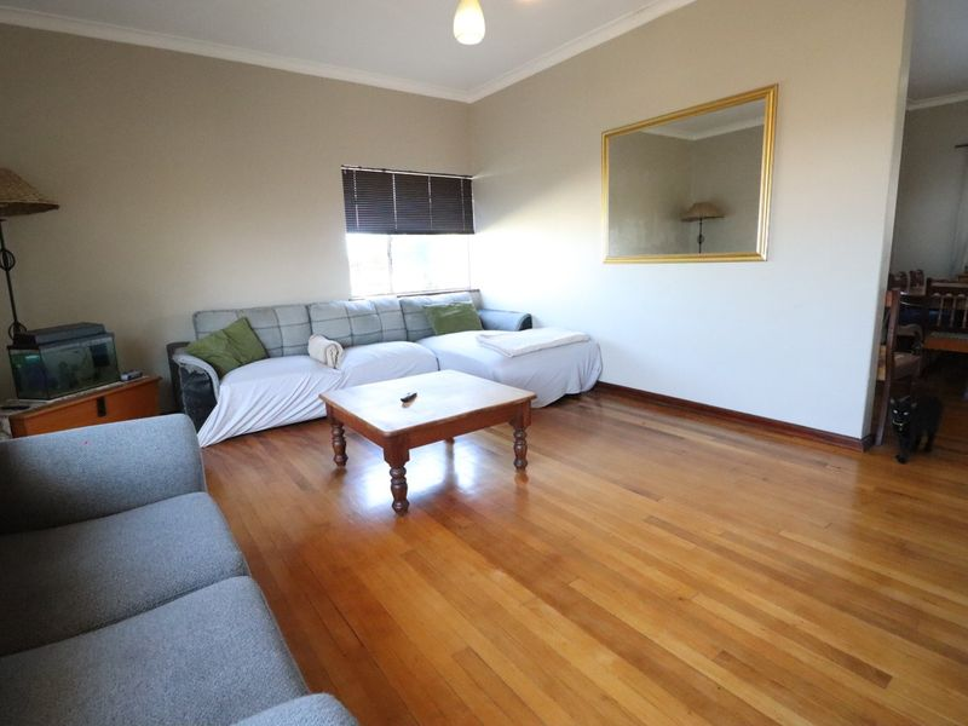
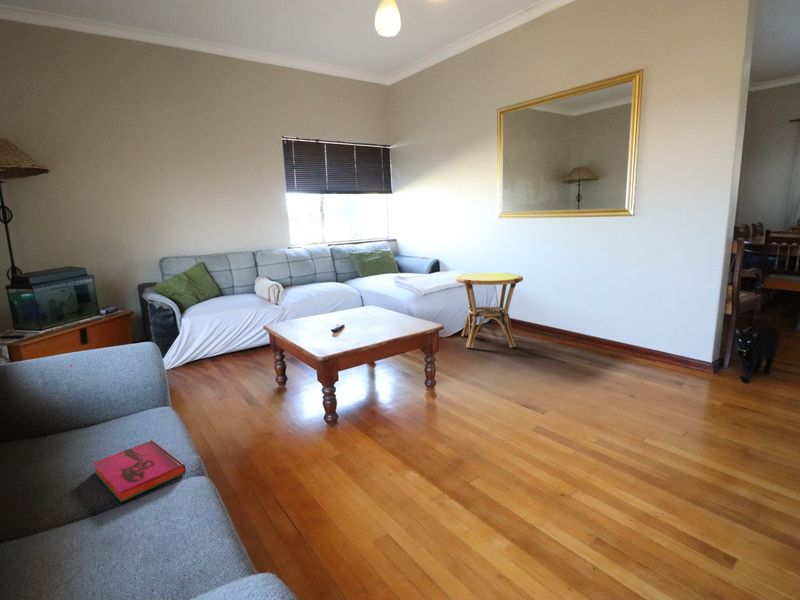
+ hardback book (138, 467)
+ side table (488, 309)
